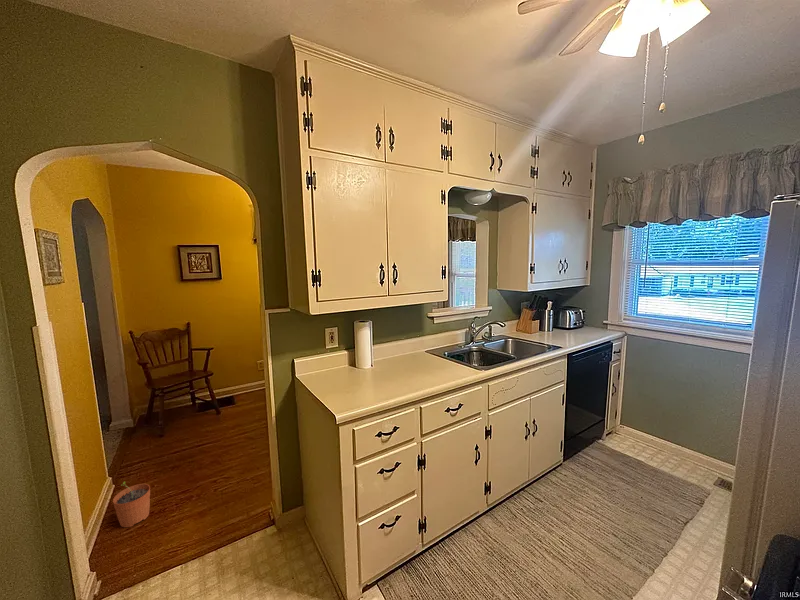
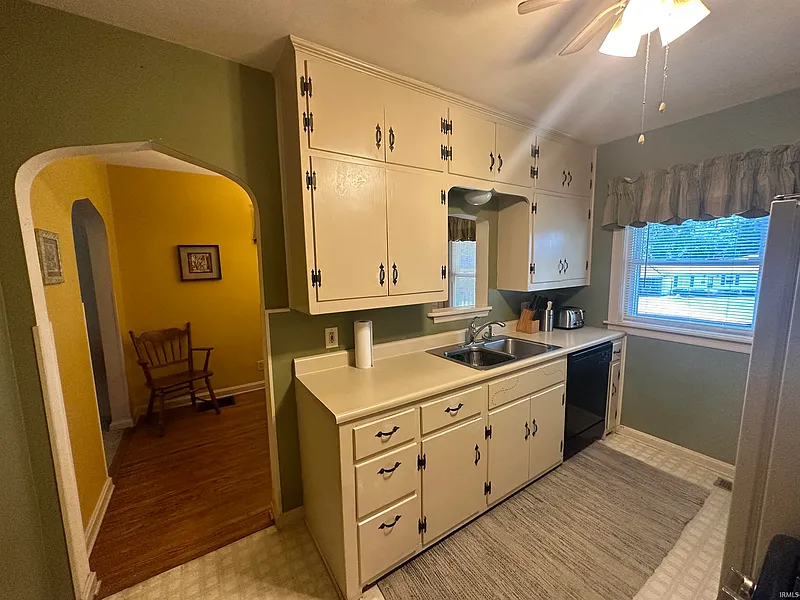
- plant pot (132, 499)
